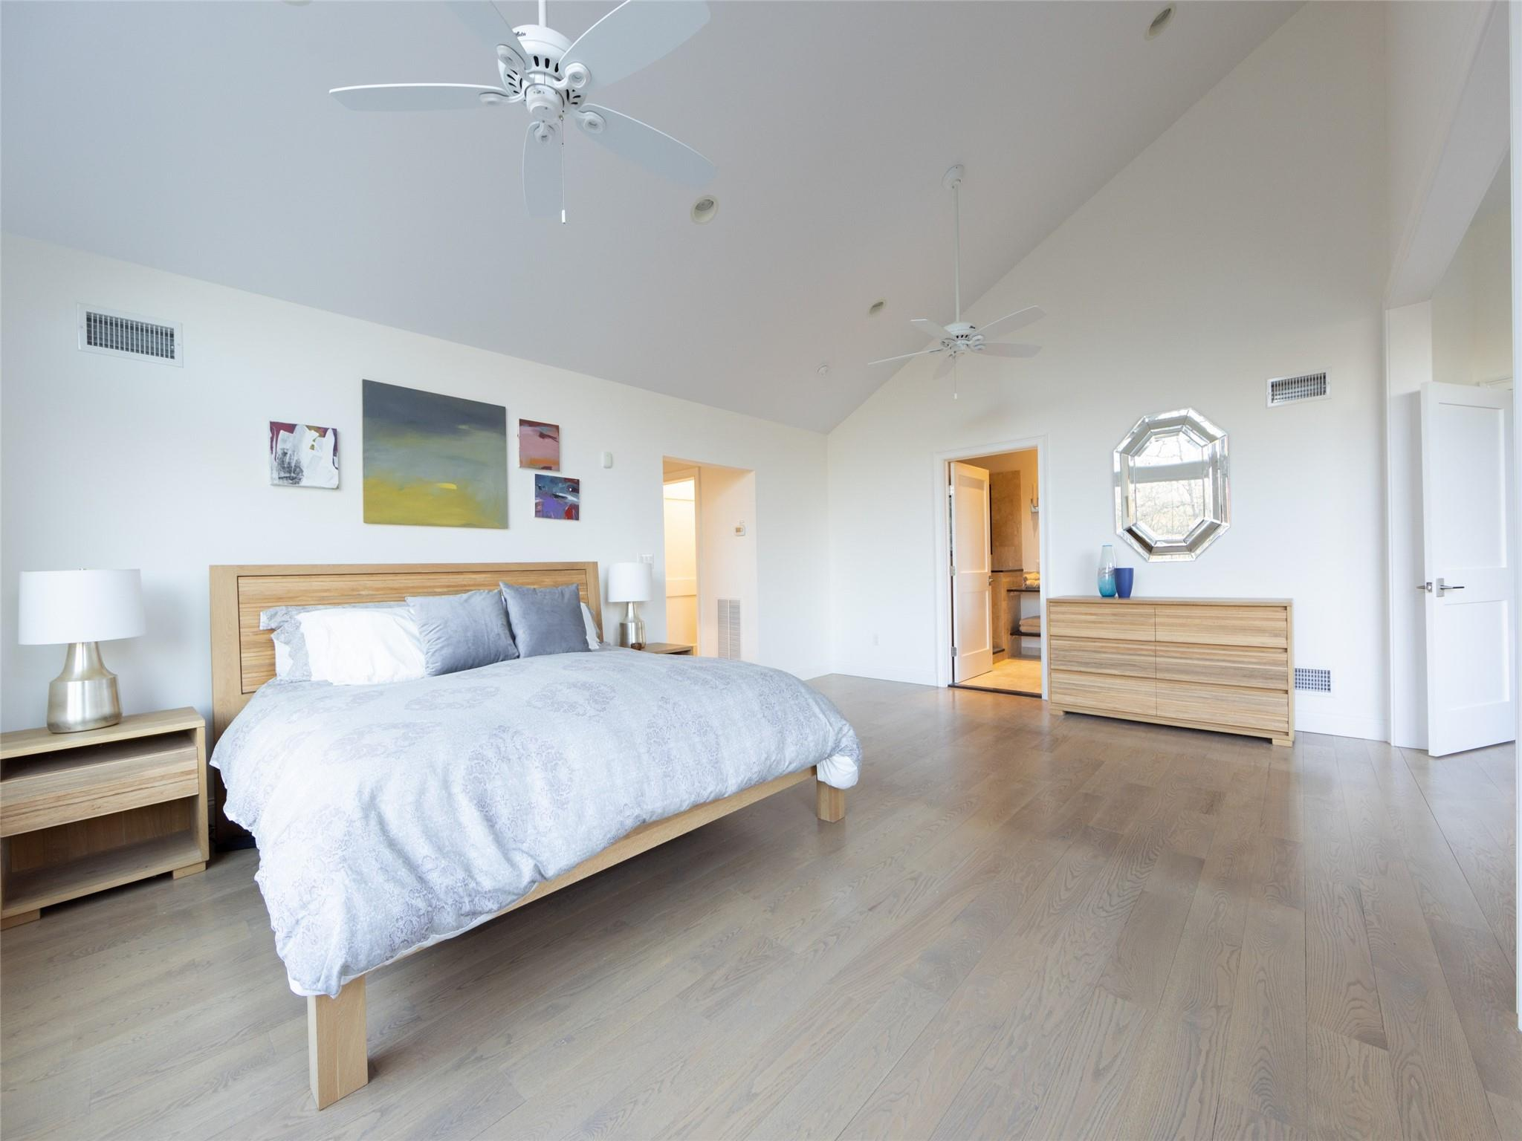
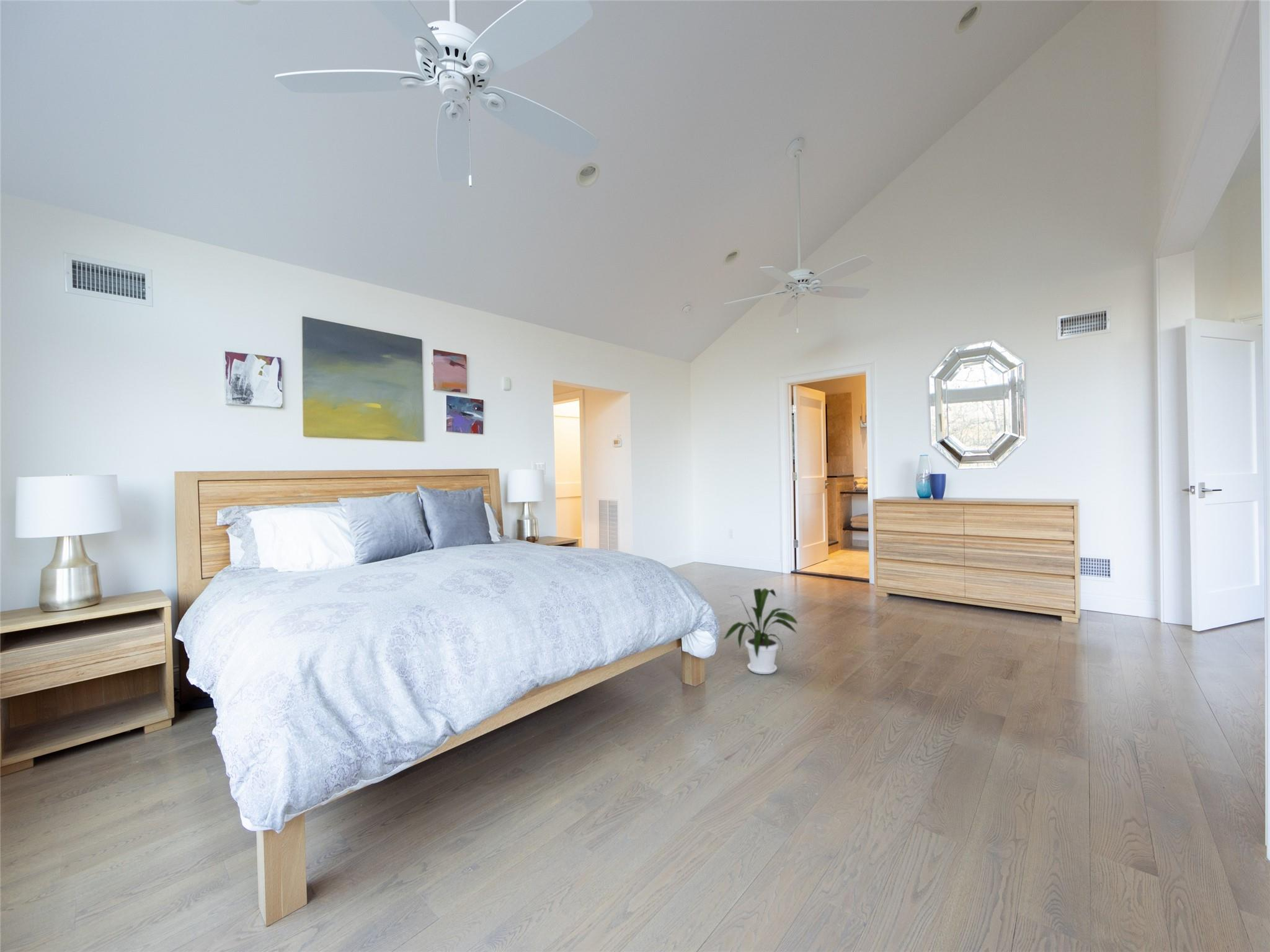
+ house plant (763, 627)
